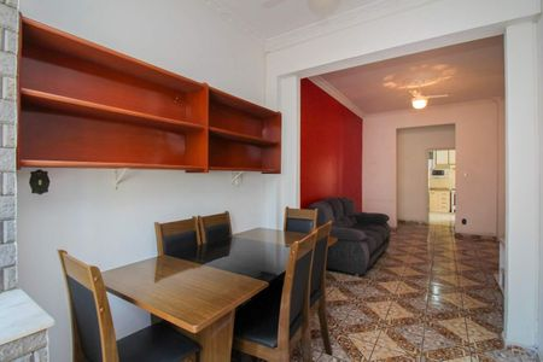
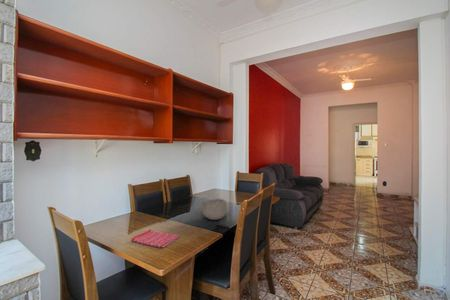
+ dish towel (155, 238)
+ bowl (214, 209)
